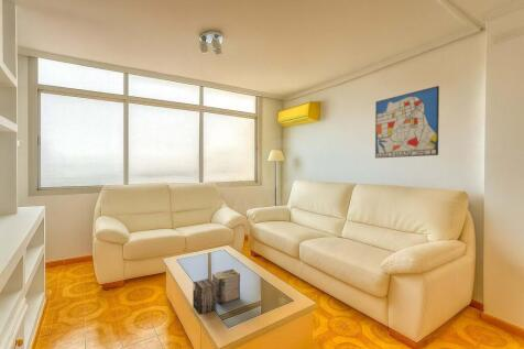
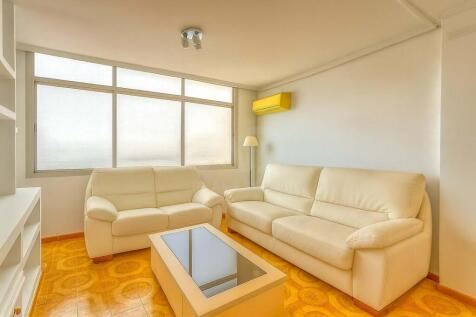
- wall art (403, 126)
- magazine (217, 290)
